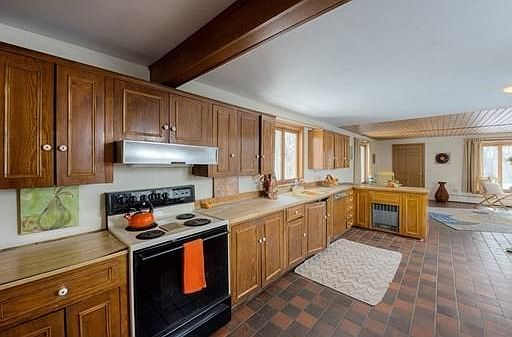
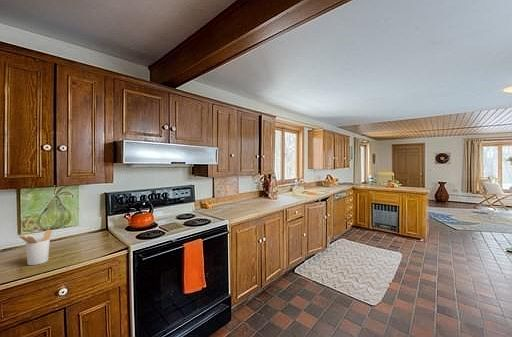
+ utensil holder (34, 247)
